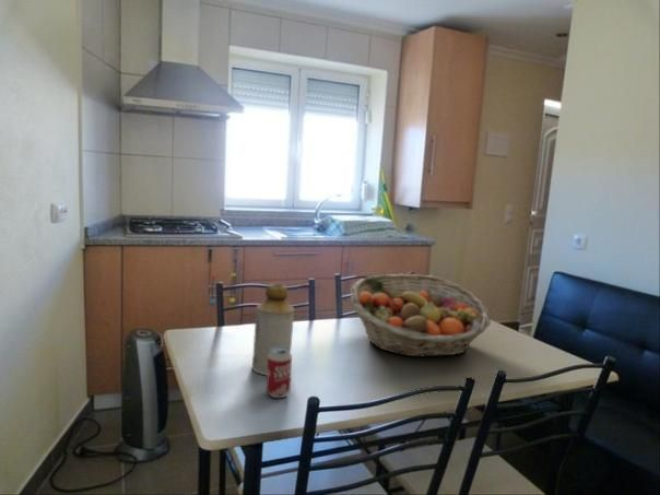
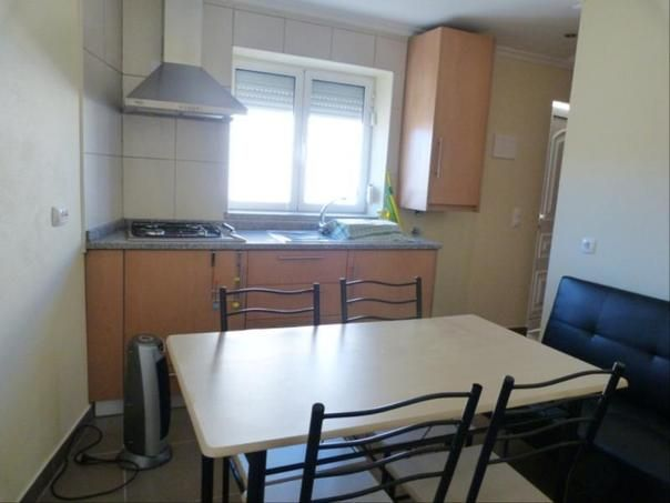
- beverage can (279, 372)
- fruit basket (417, 313)
- bottle (273, 327)
